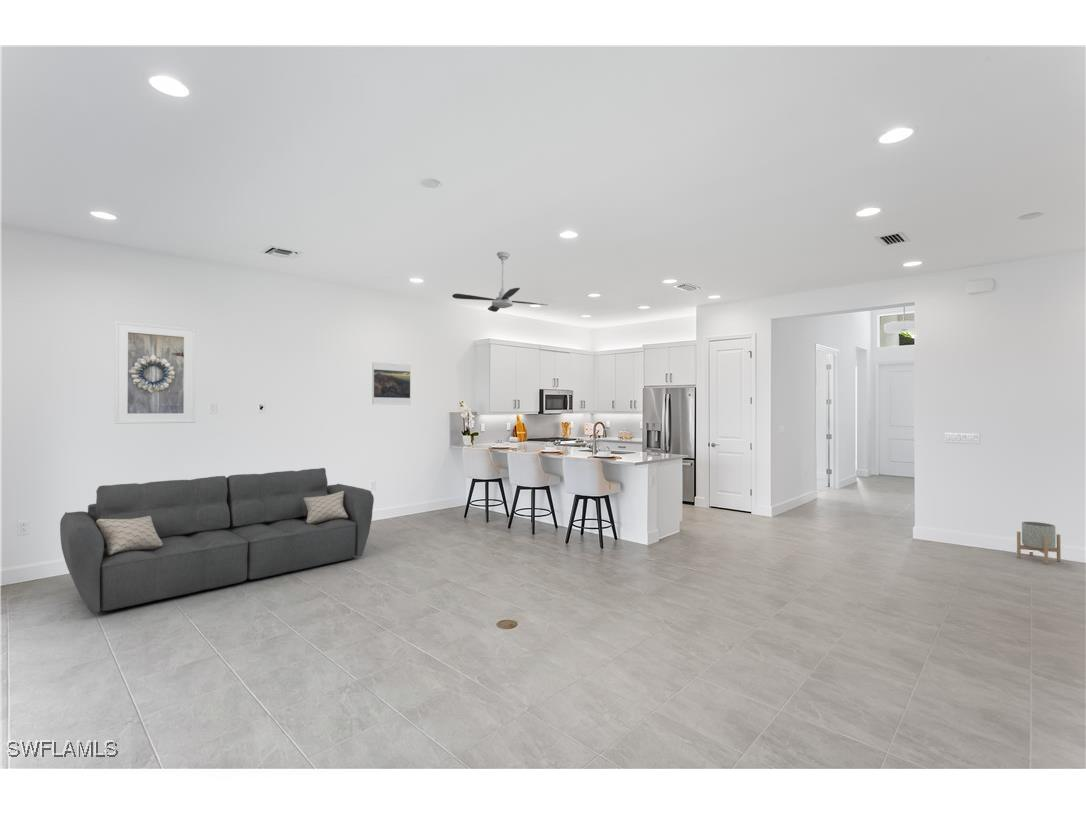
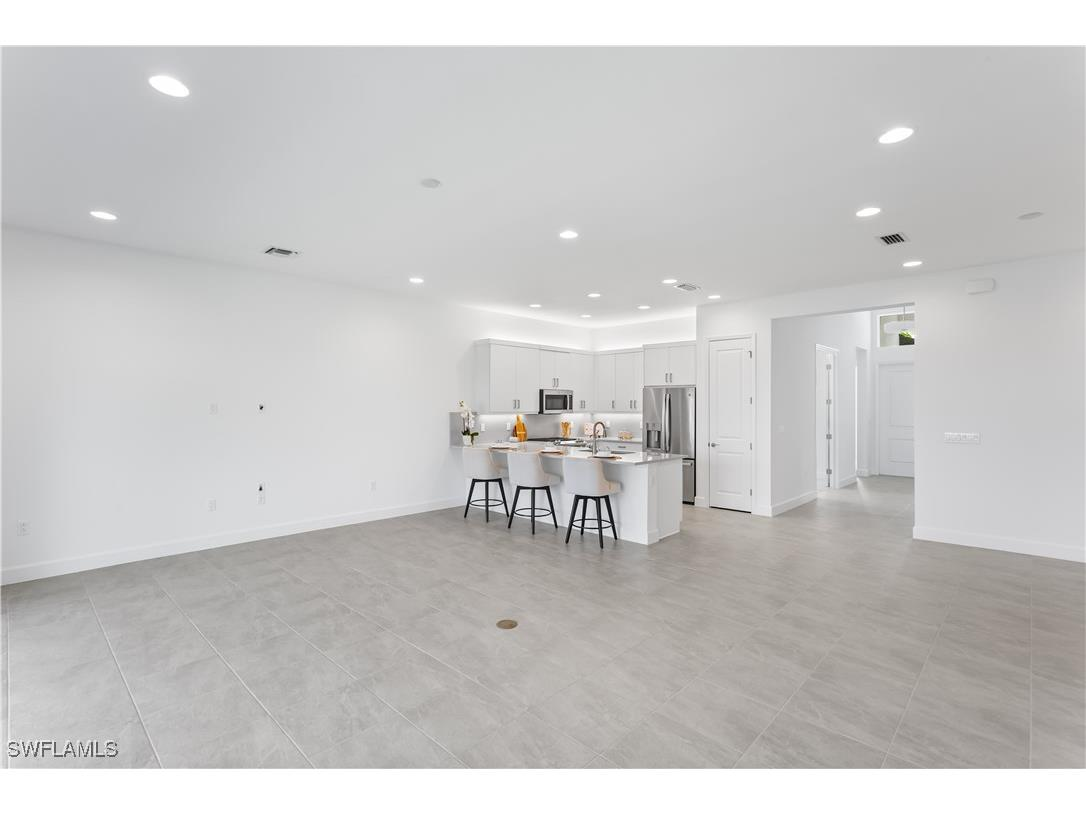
- sofa (234, 525)
- ceiling fan (502, 279)
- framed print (156, 374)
- planter (1038, 541)
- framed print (391, 384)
